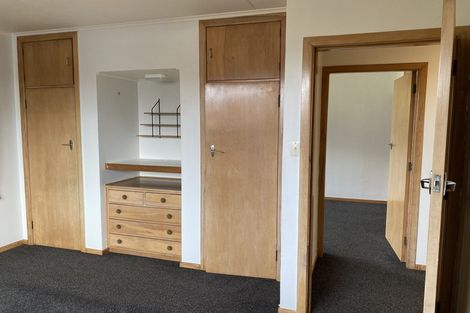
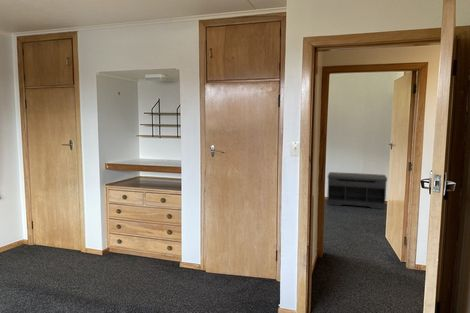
+ bench (356, 189)
